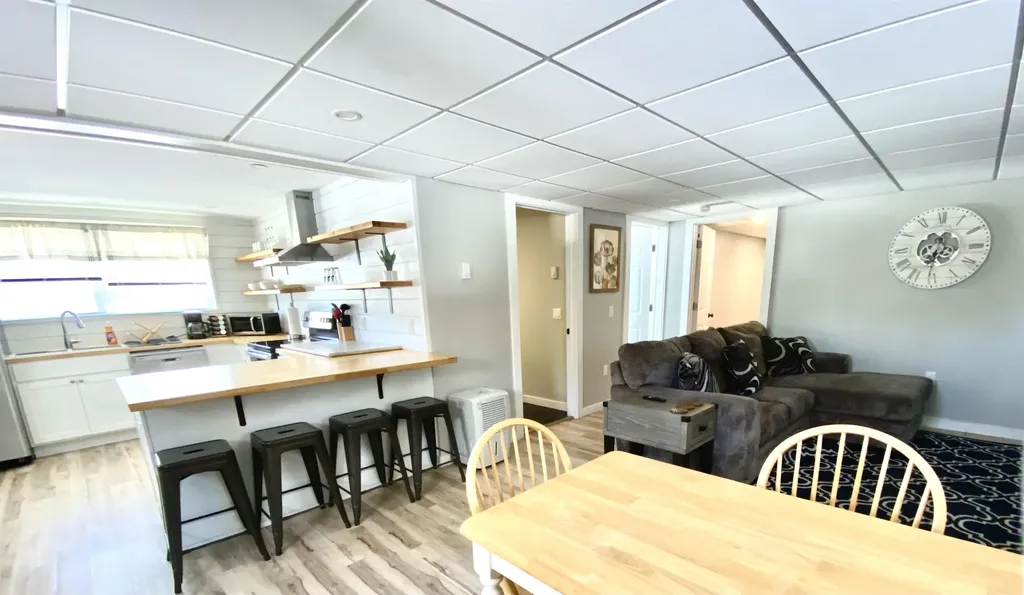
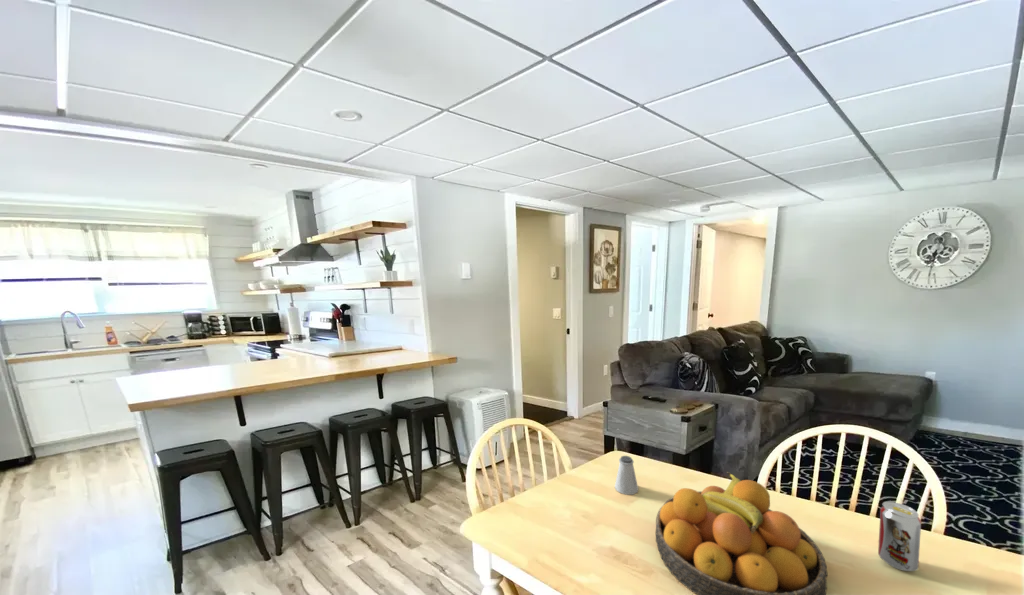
+ beverage can (899, 536)
+ saltshaker (626, 473)
+ fruit bowl (733, 525)
